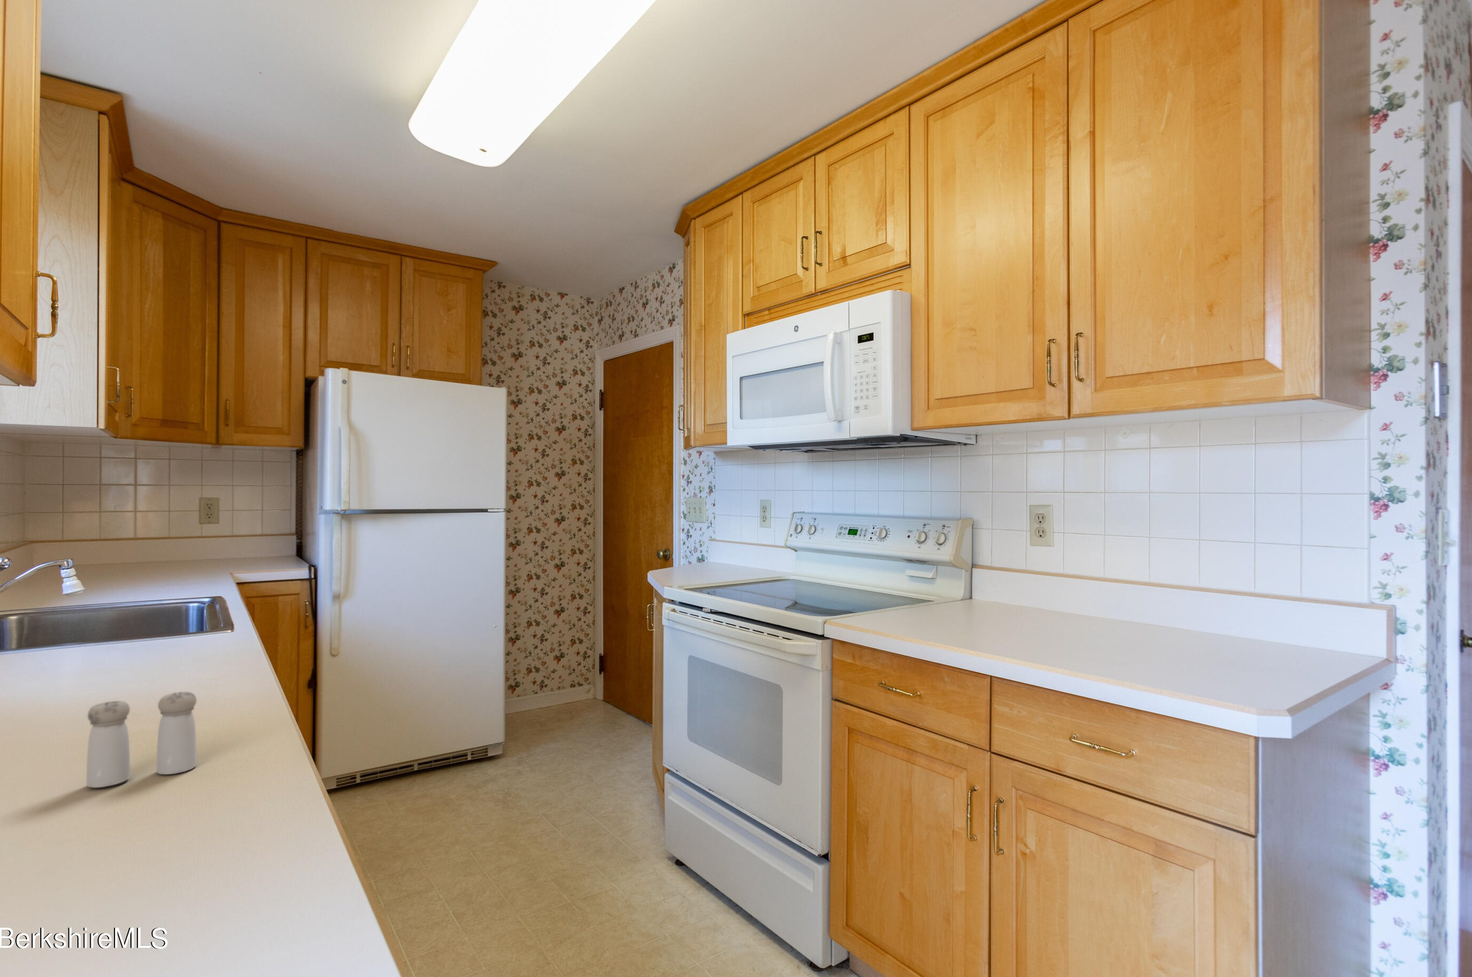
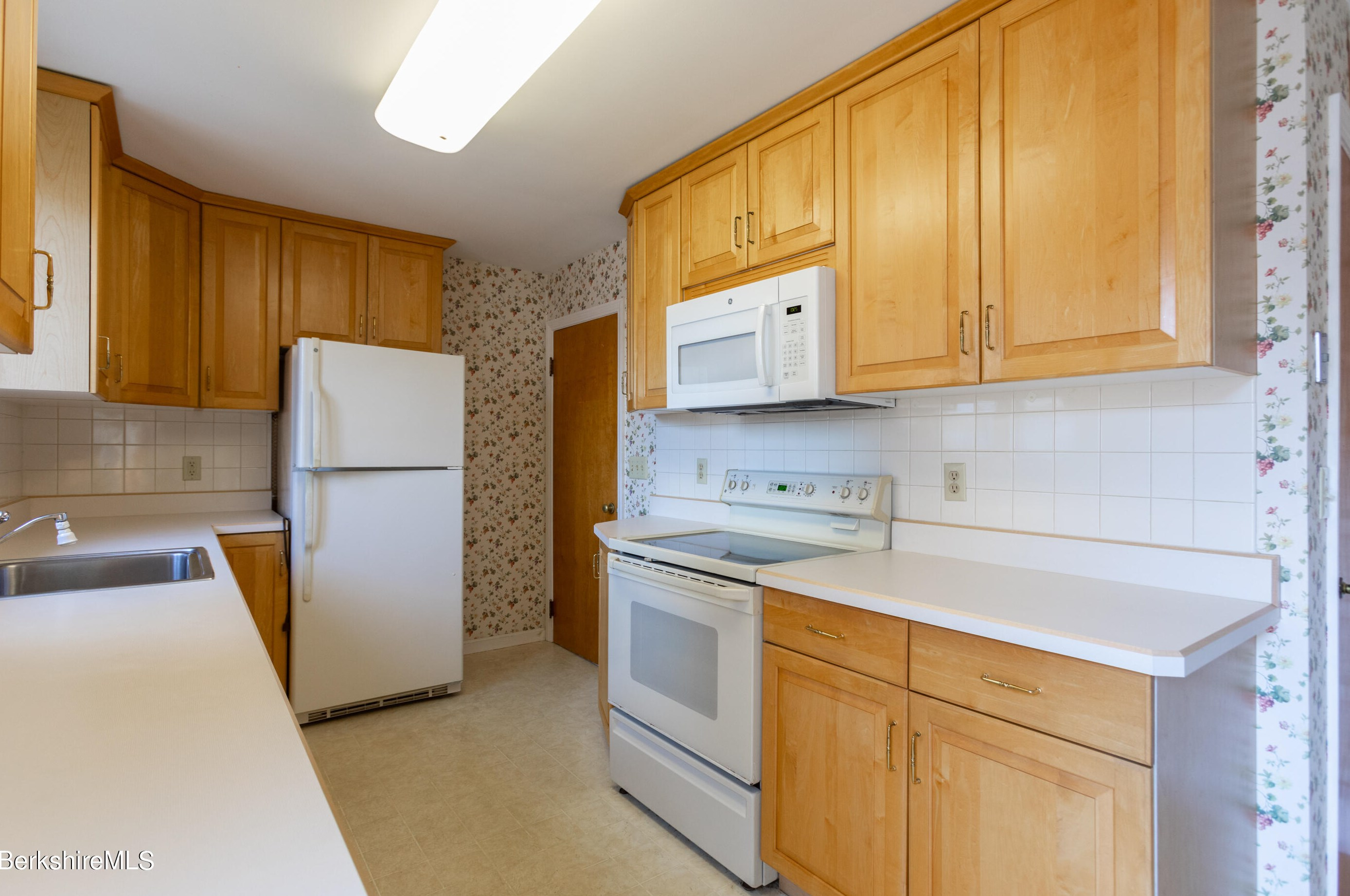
- salt and pepper shaker (157, 737)
